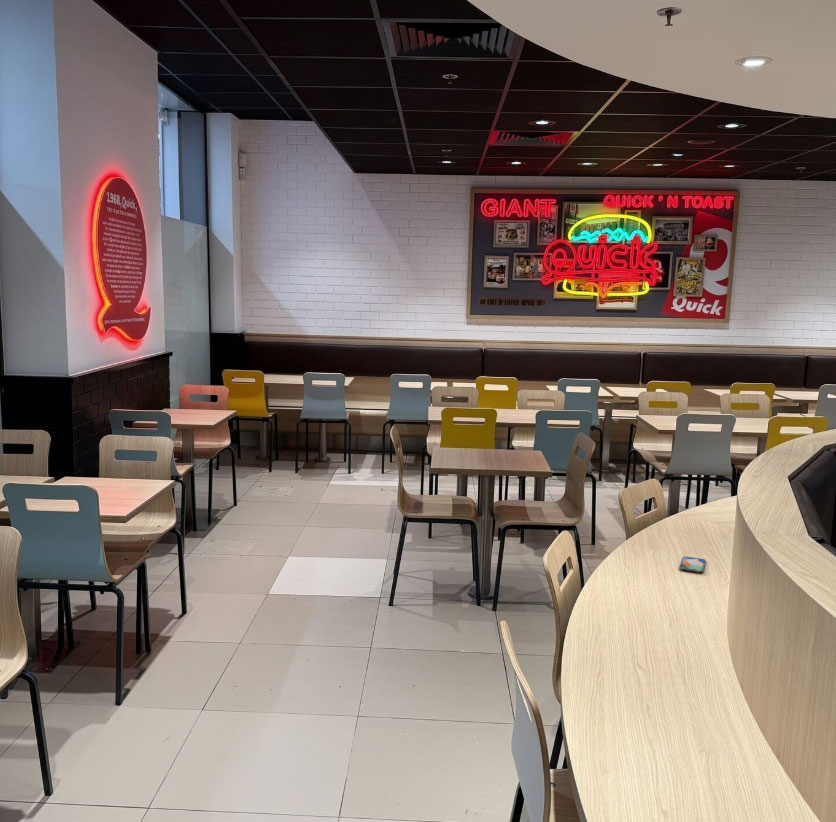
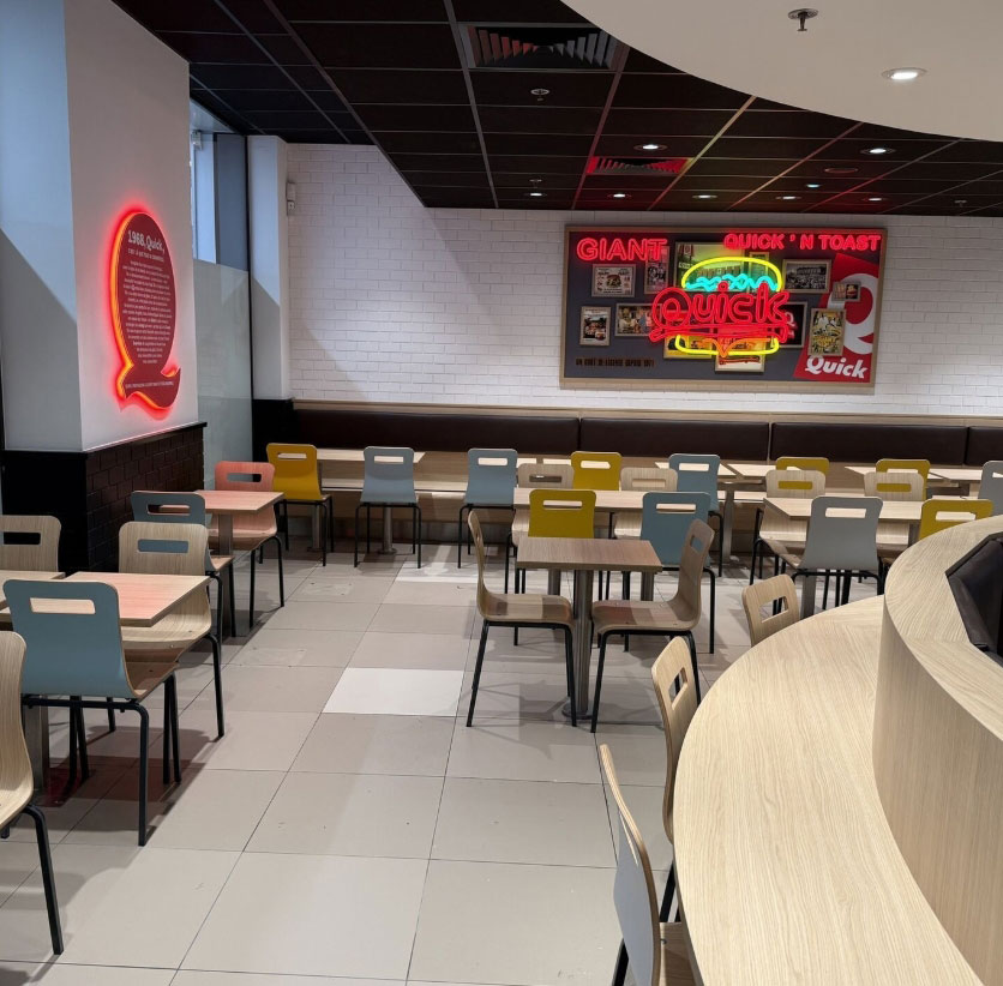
- smartphone (692, 564)
